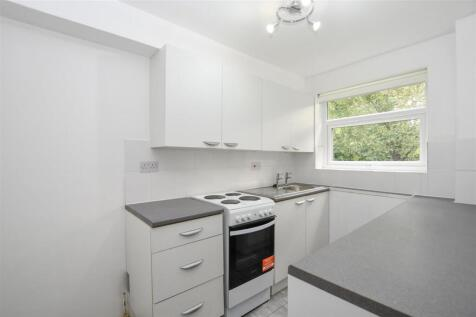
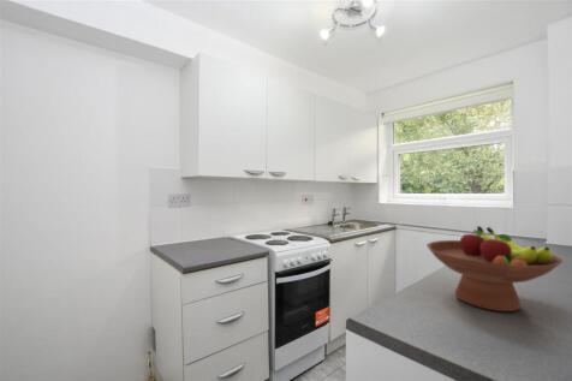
+ fruit bowl (485, 266)
